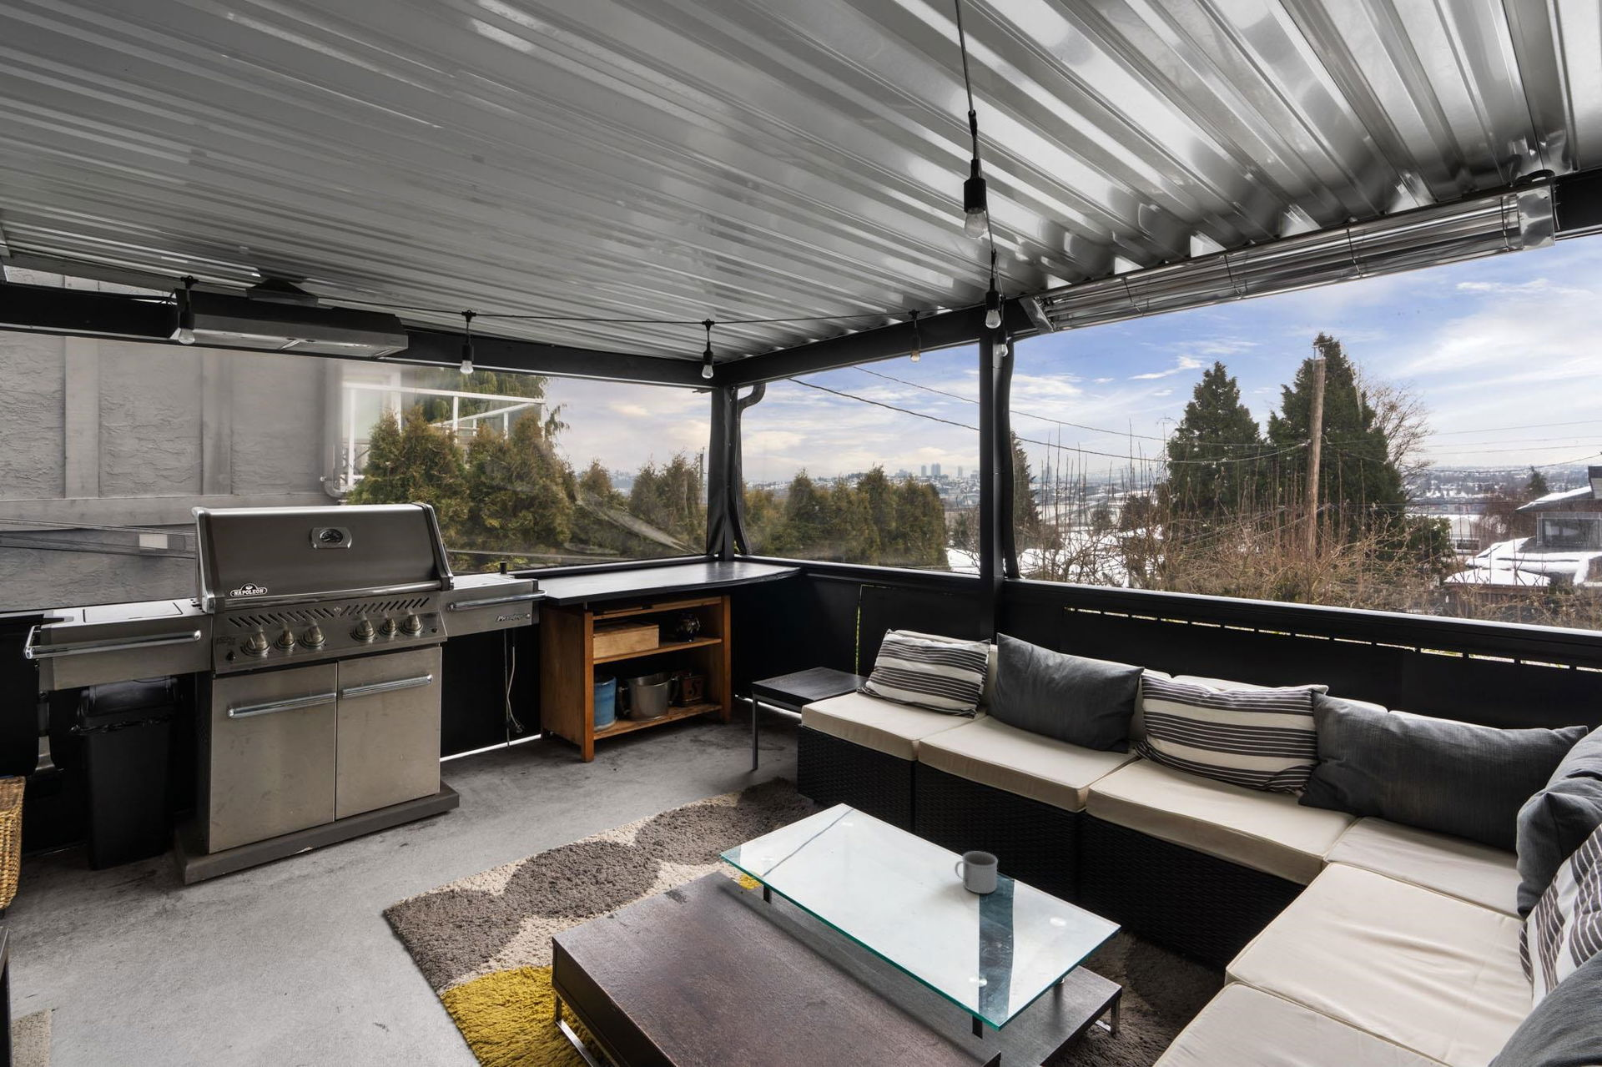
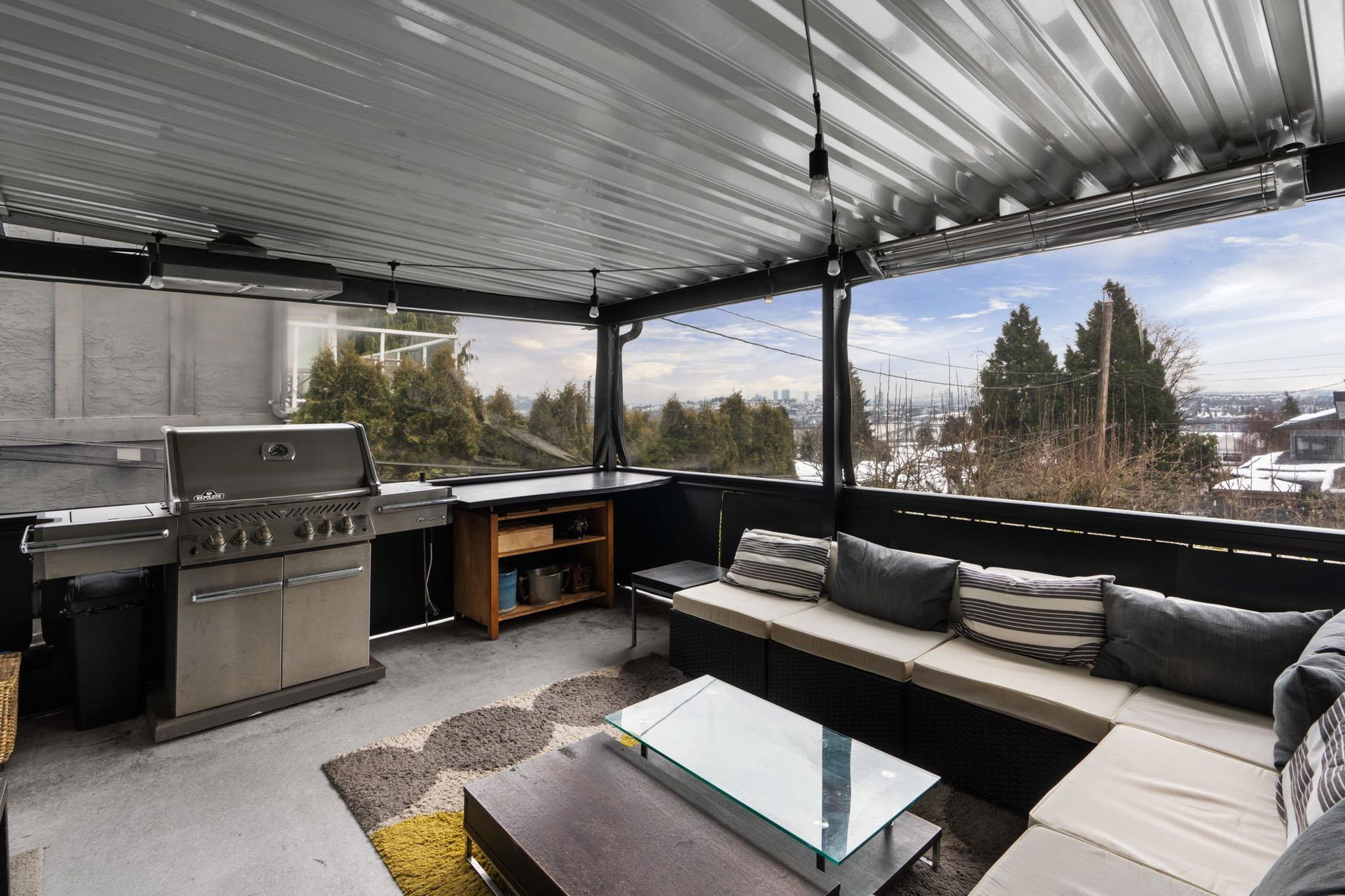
- mug (977, 872)
